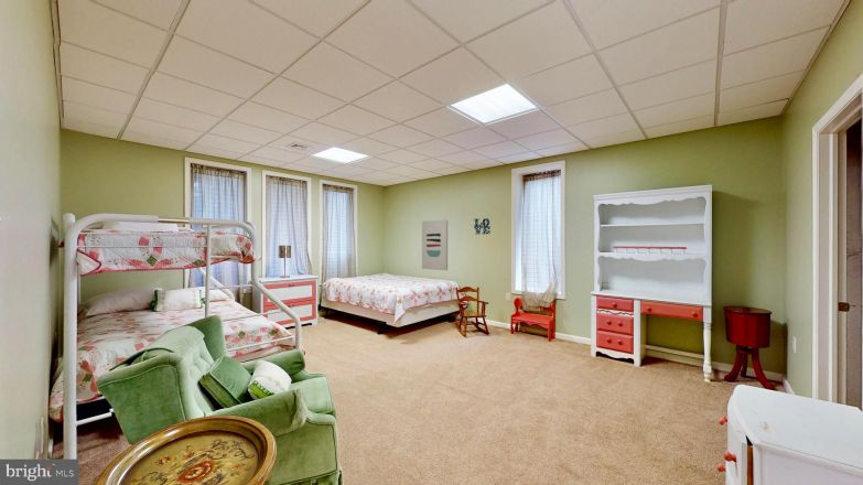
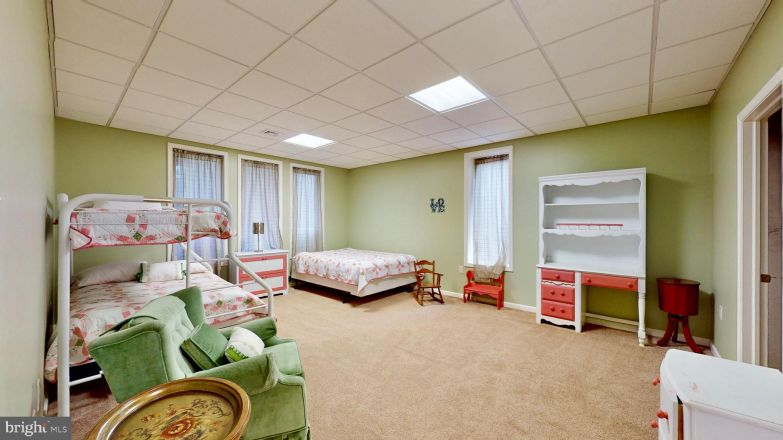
- wall art (434, 245)
